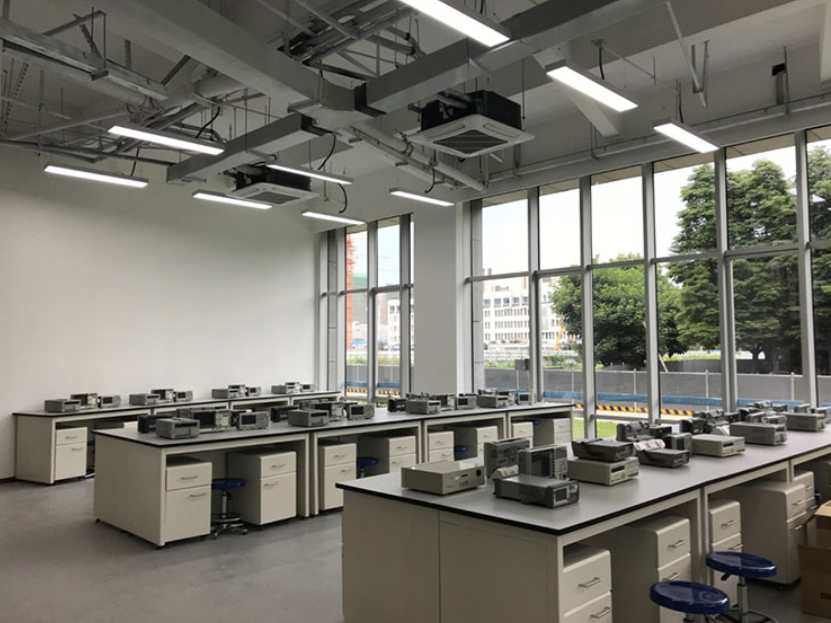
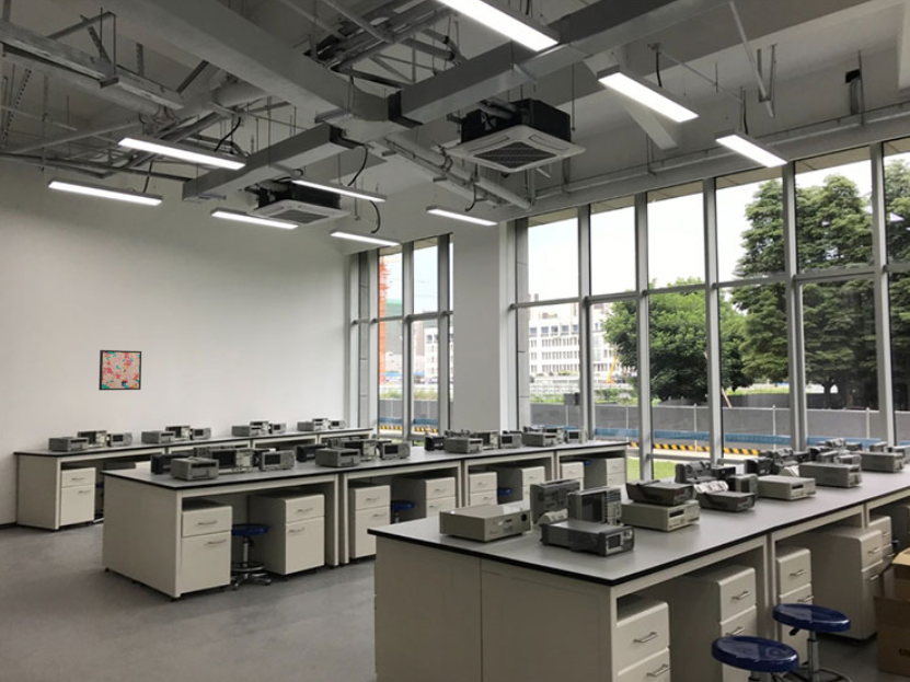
+ wall art (120, 370)
